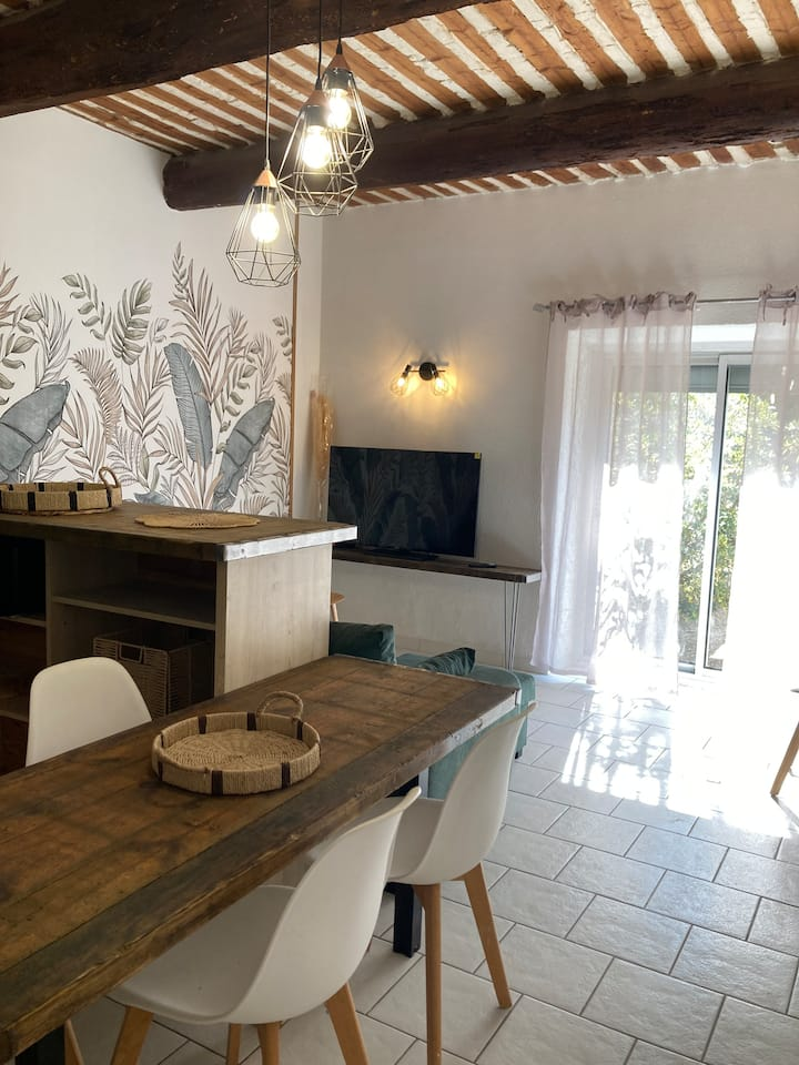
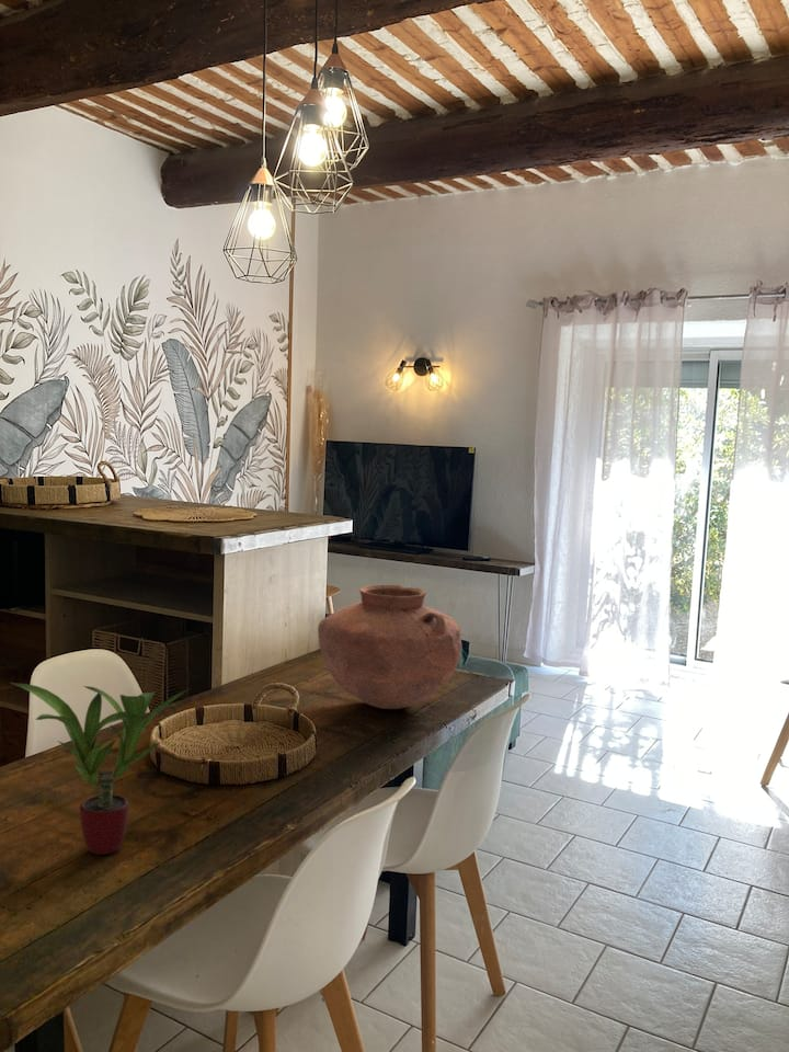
+ vase (390, 647)
+ potted plant (92, 764)
